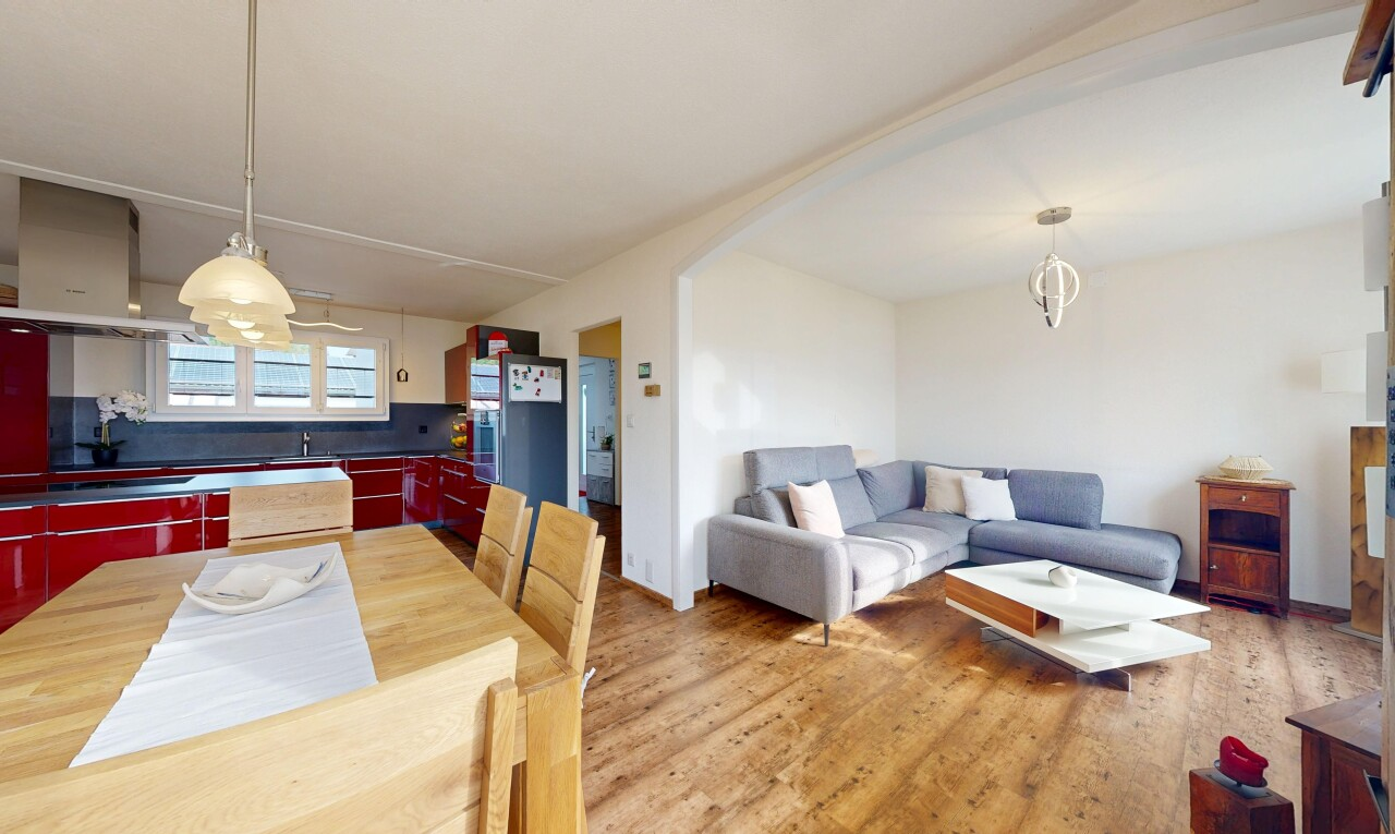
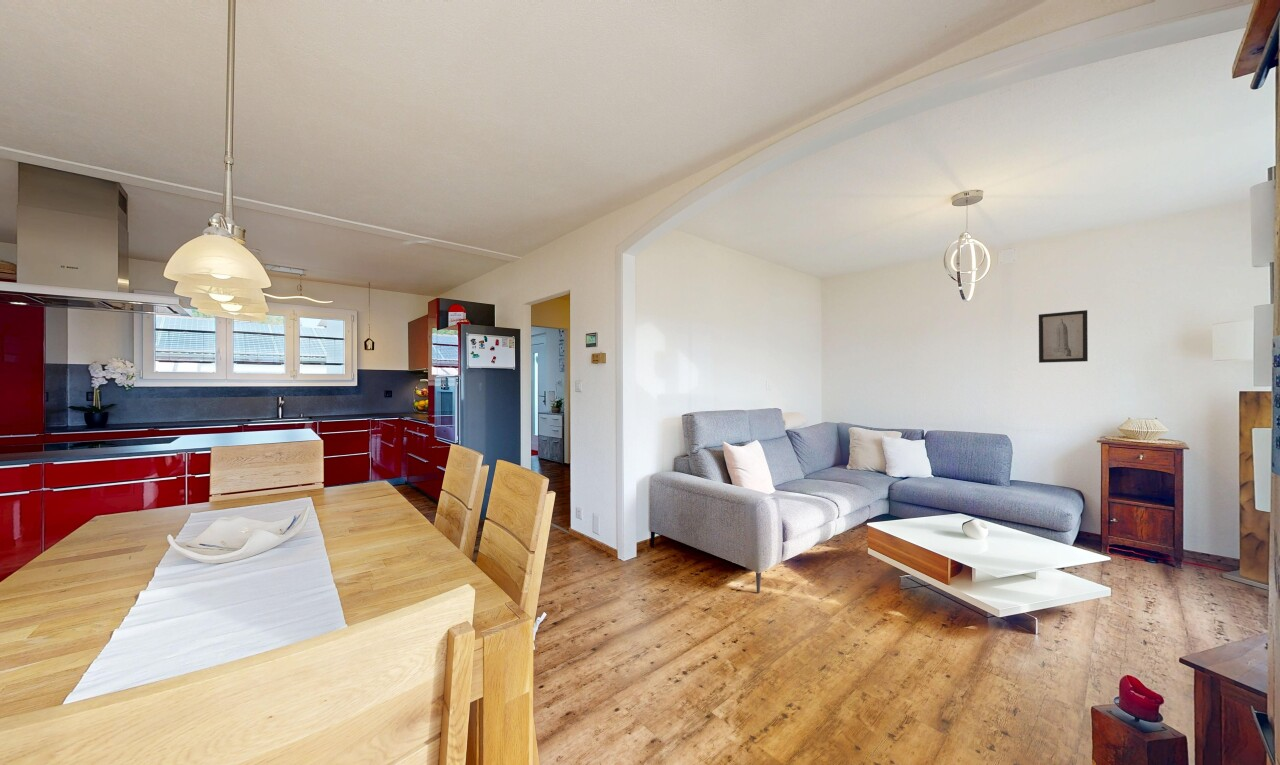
+ wall art (1062, 337)
